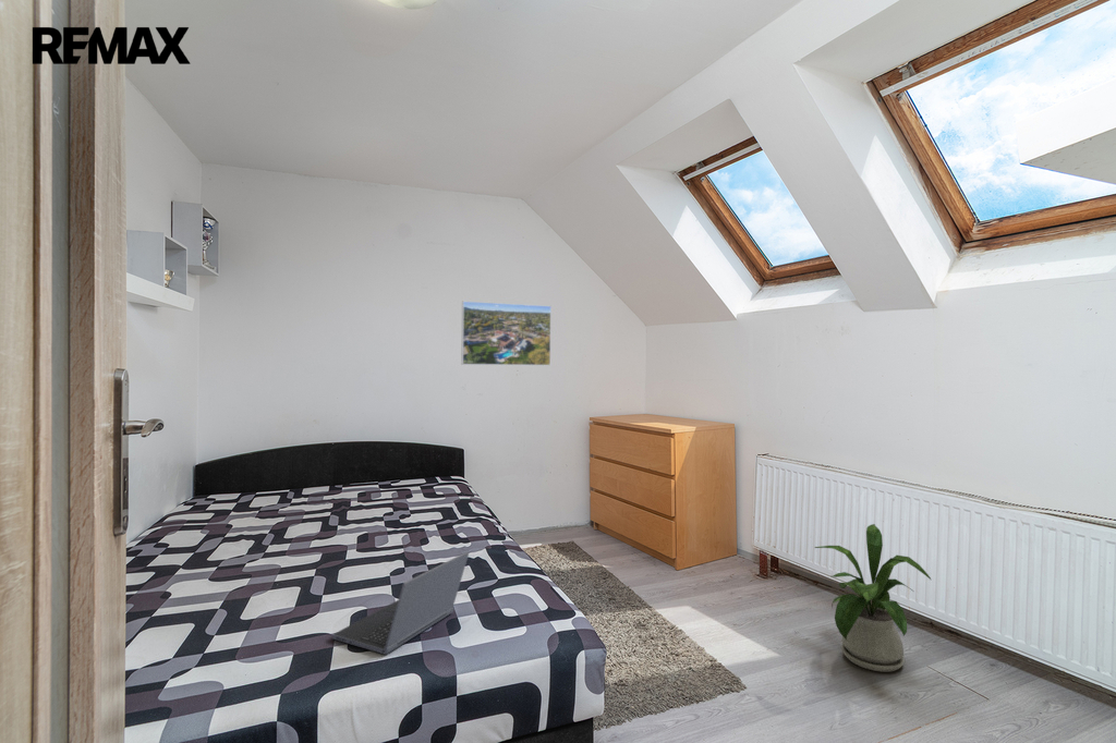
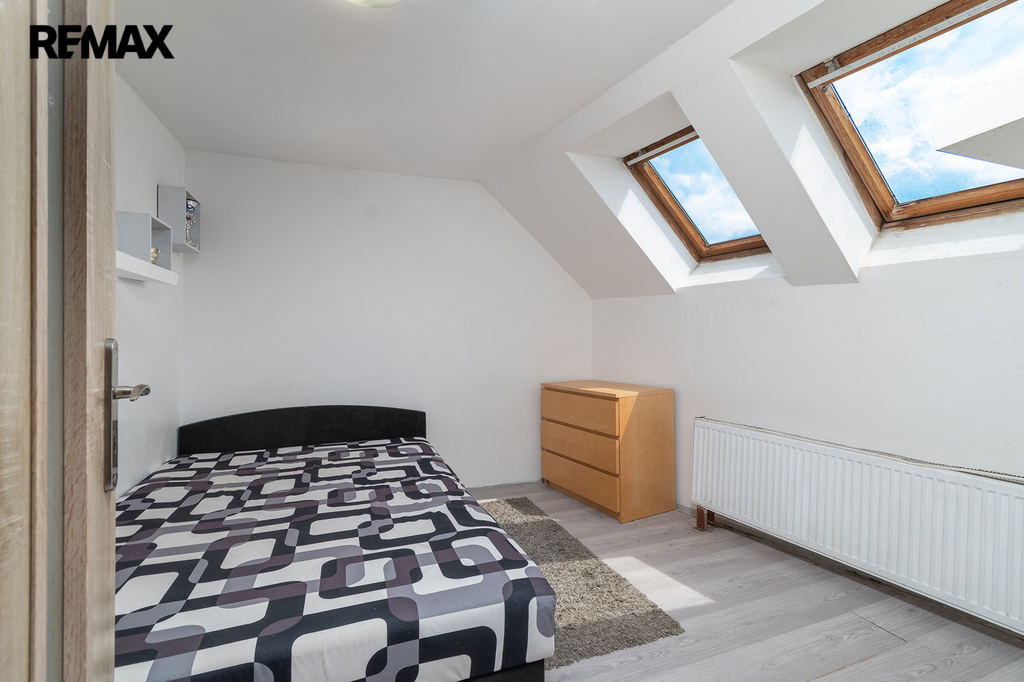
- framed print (507, 334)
- laptop computer (403, 593)
- house plant (863, 599)
